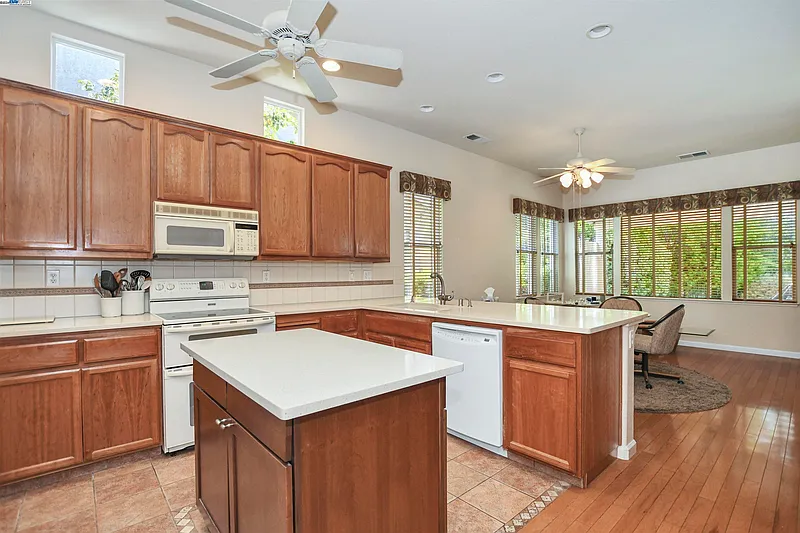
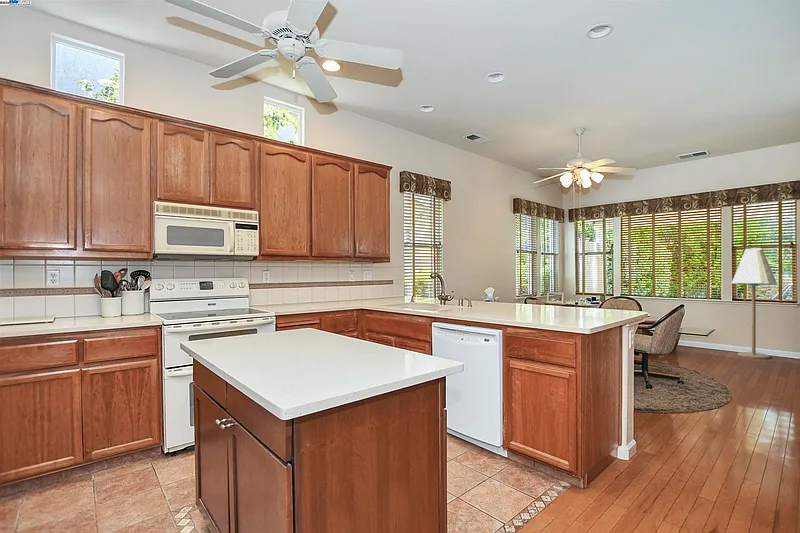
+ floor lamp (753, 302)
